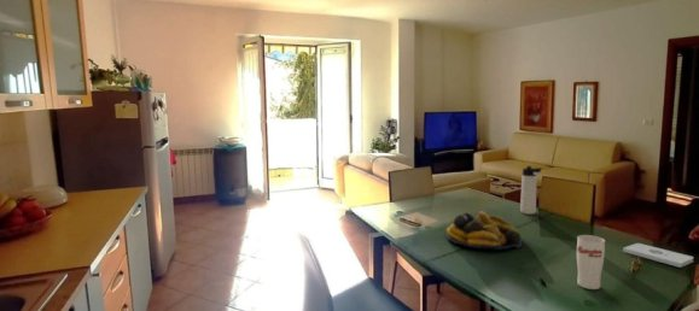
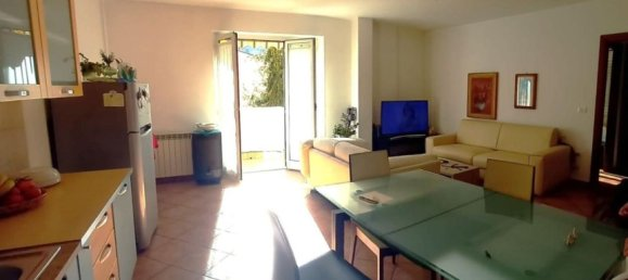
- cup (589, 262)
- notepad (657, 253)
- thermos bottle (531, 189)
- fruit bowl (482, 225)
